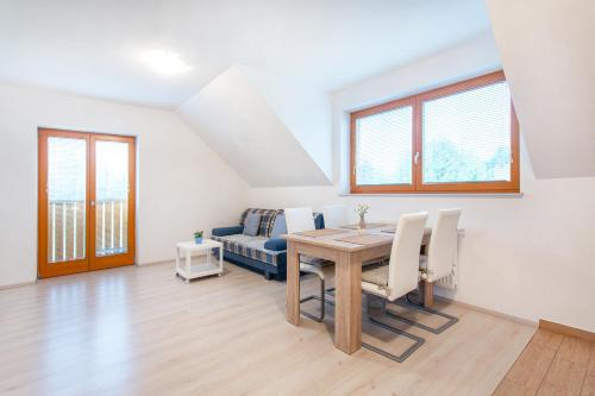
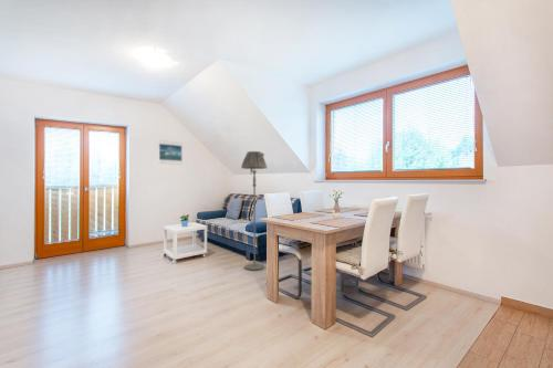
+ floor lamp (254, 209)
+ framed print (170, 153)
